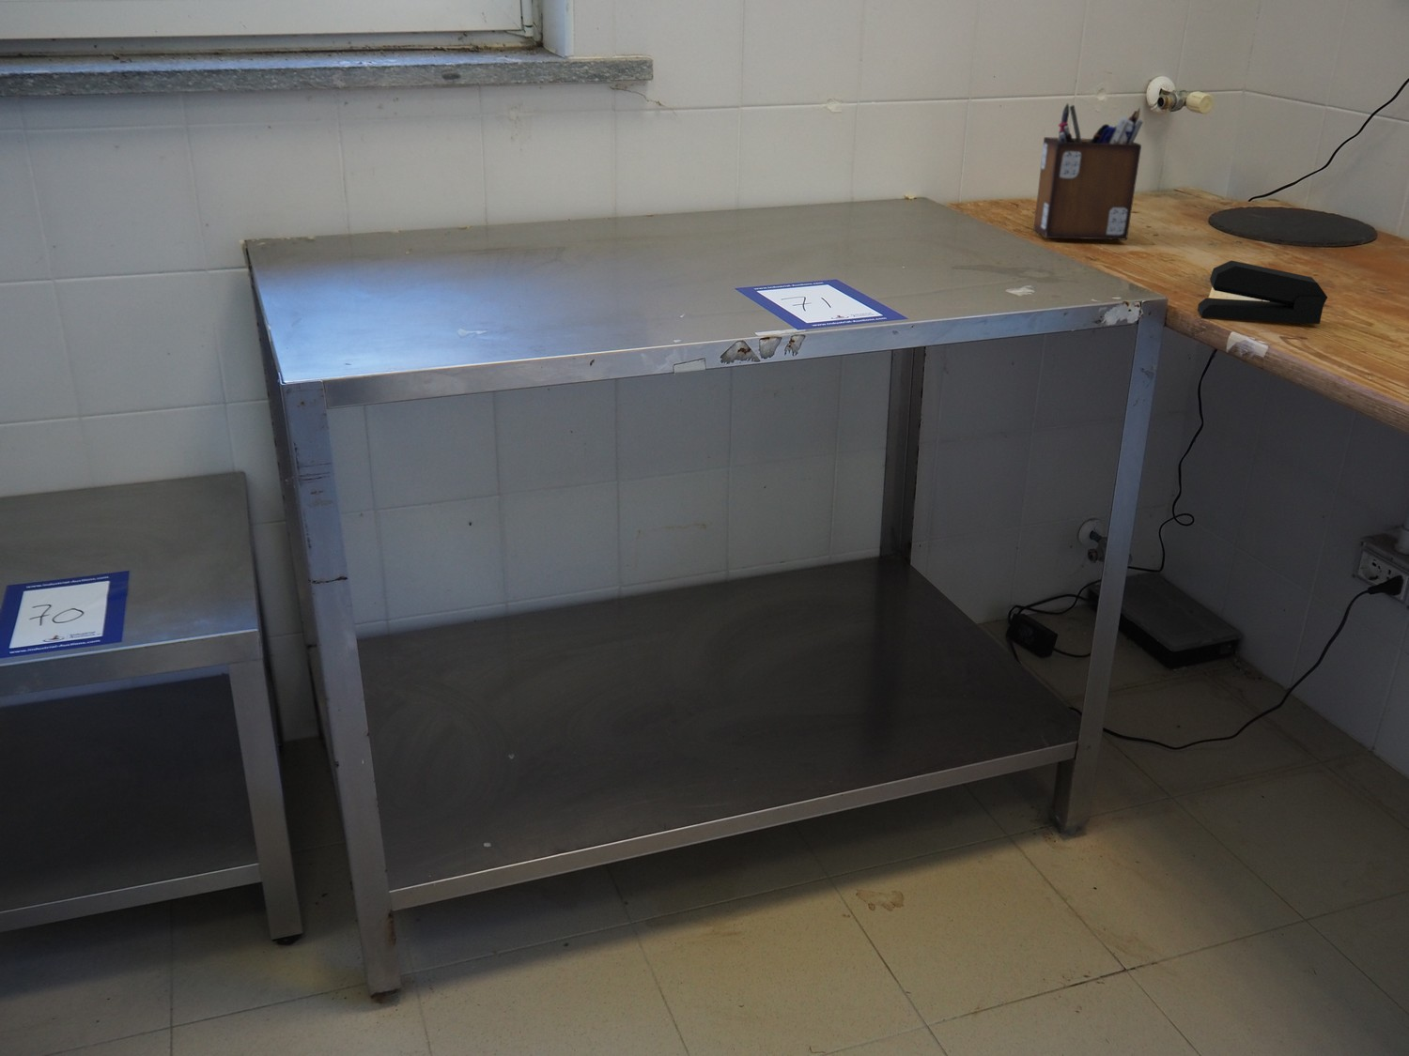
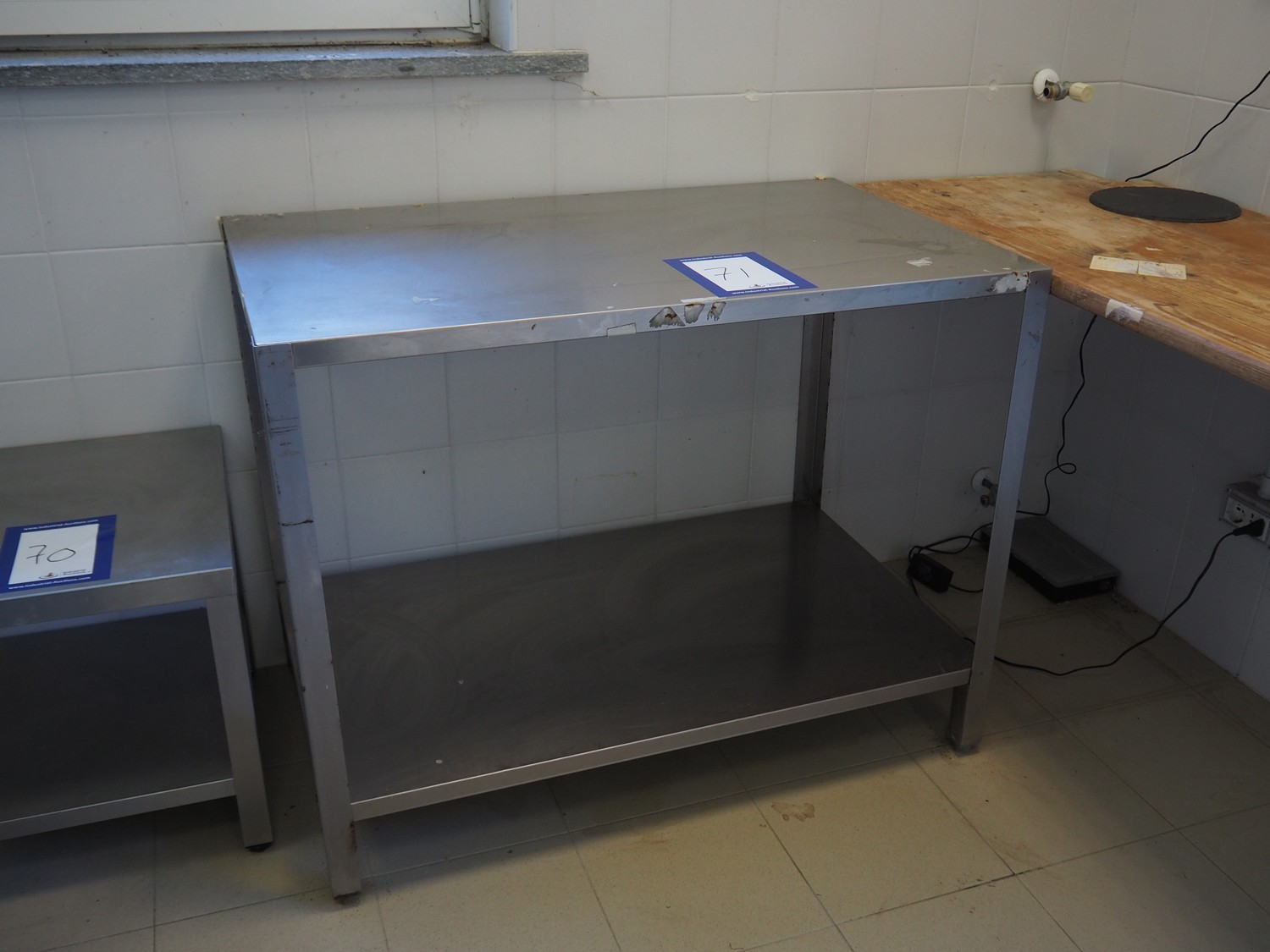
- stapler (1264, 291)
- desk organizer (1087, 170)
